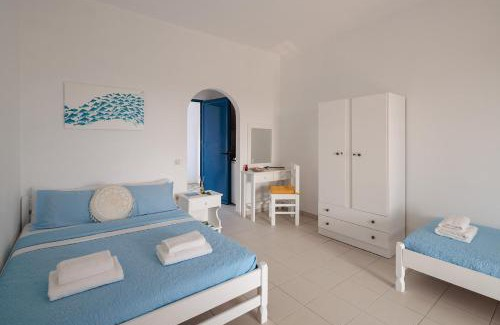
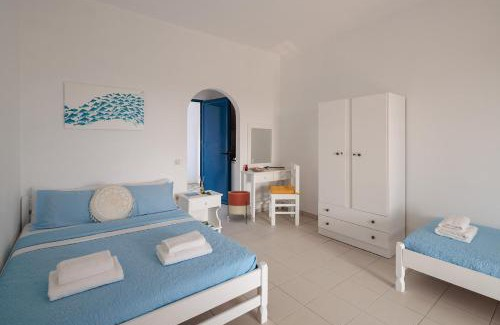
+ planter (239, 206)
